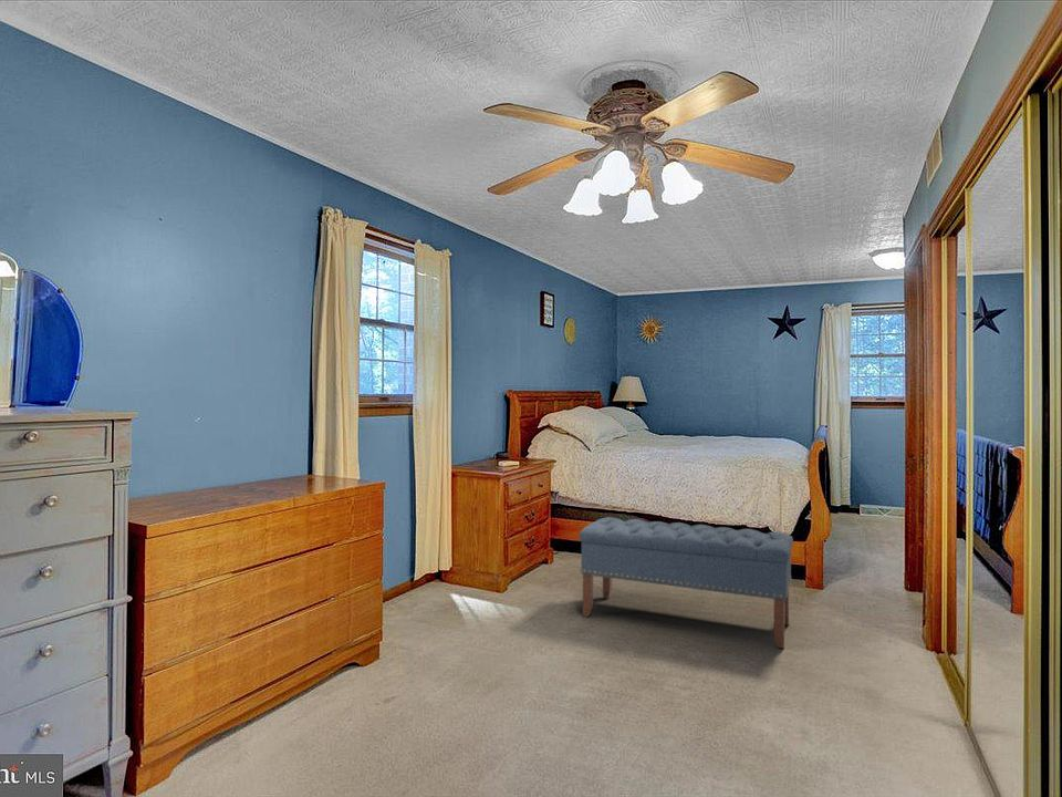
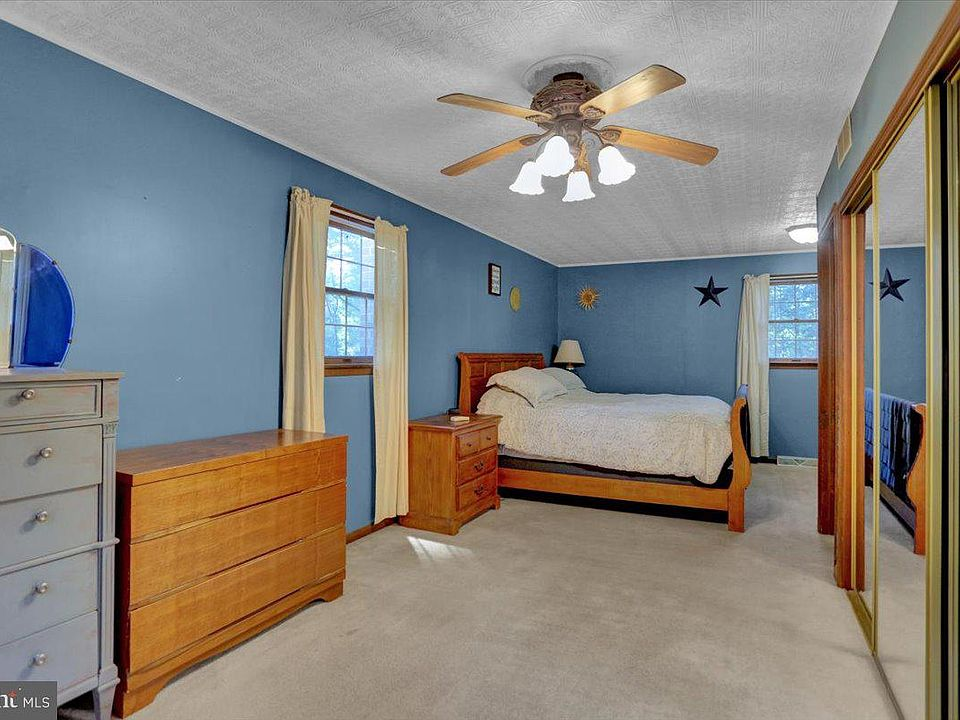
- bench (684, 573)
